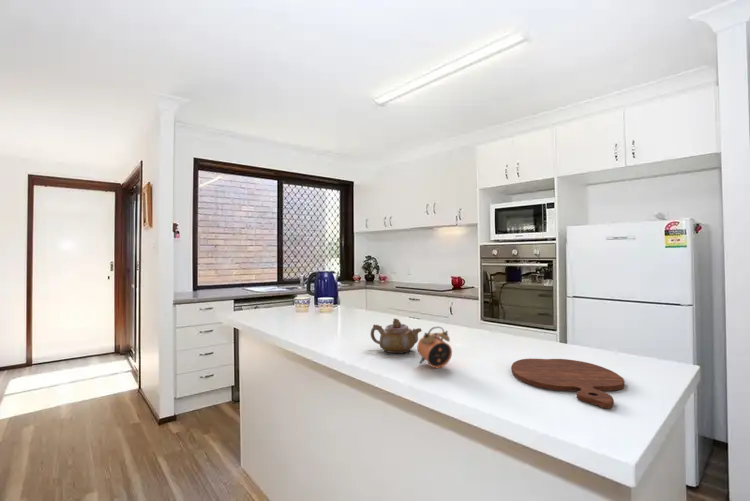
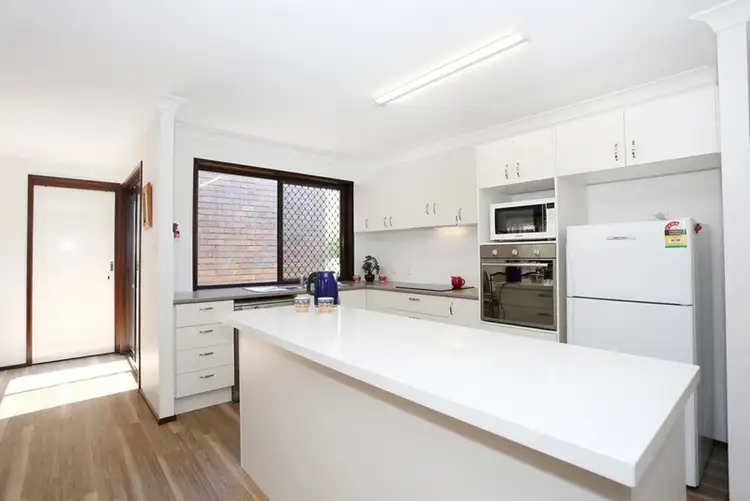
- alarm clock (434, 345)
- teapot (396, 334)
- cutting board (571, 379)
